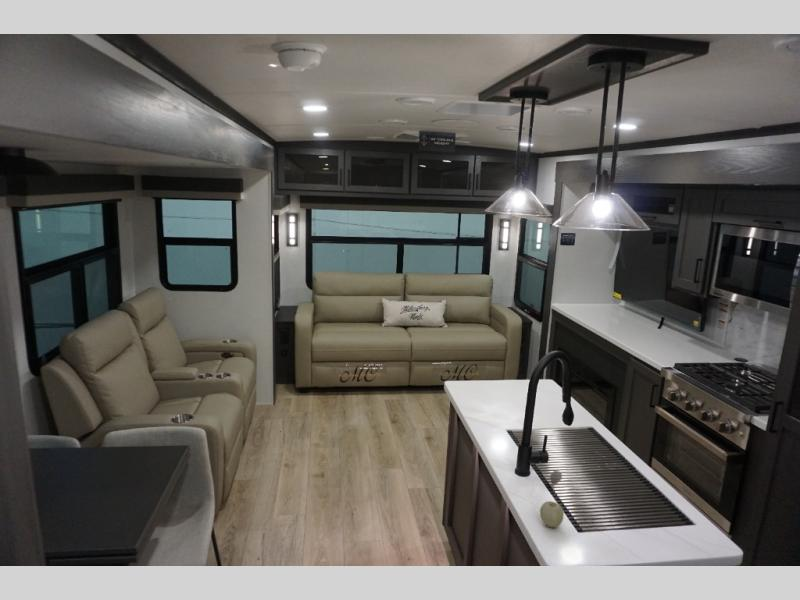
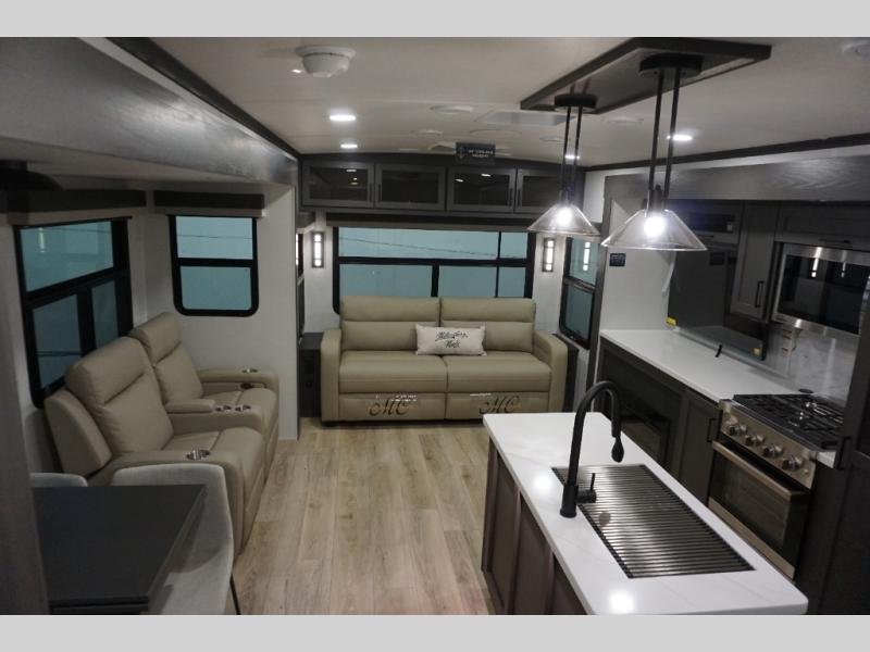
- fruit (551, 514)
